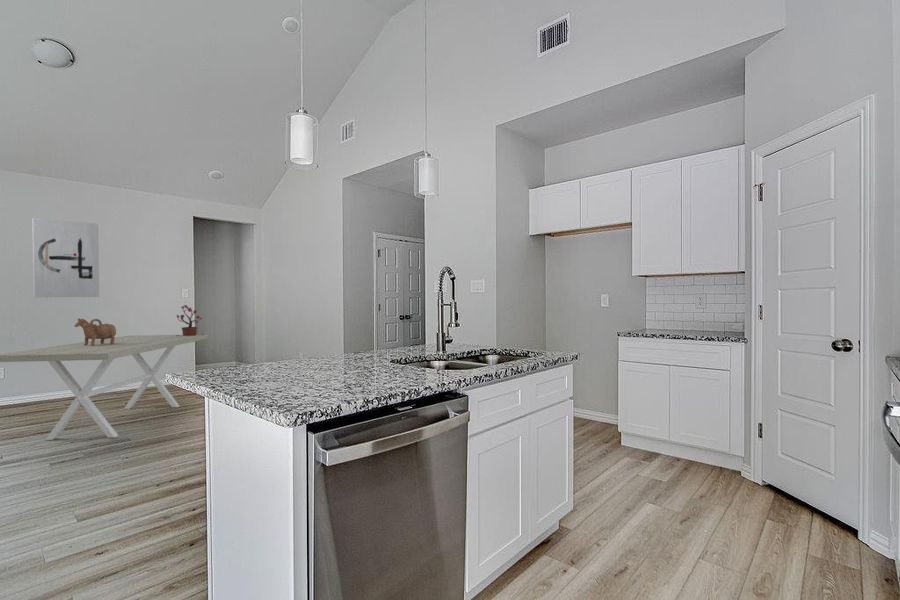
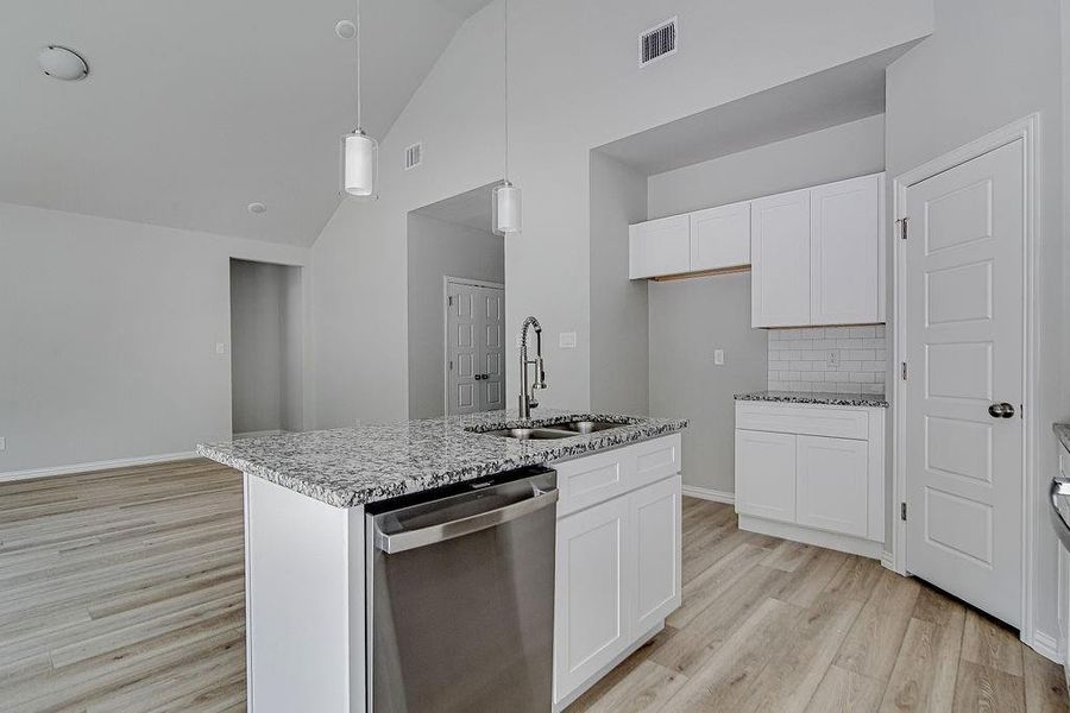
- potted plant (190, 319)
- ceramic vessel (96, 331)
- wall art (67, 259)
- dining table (120, 382)
